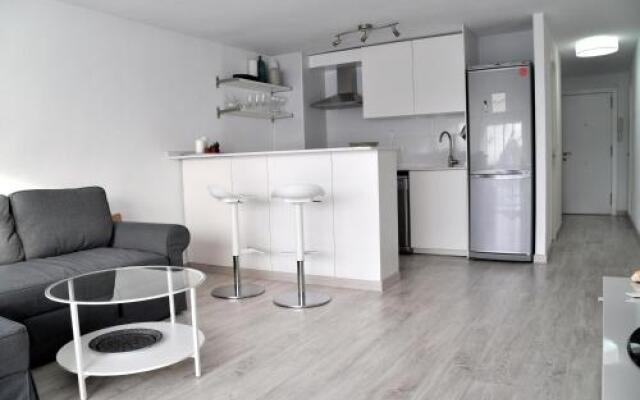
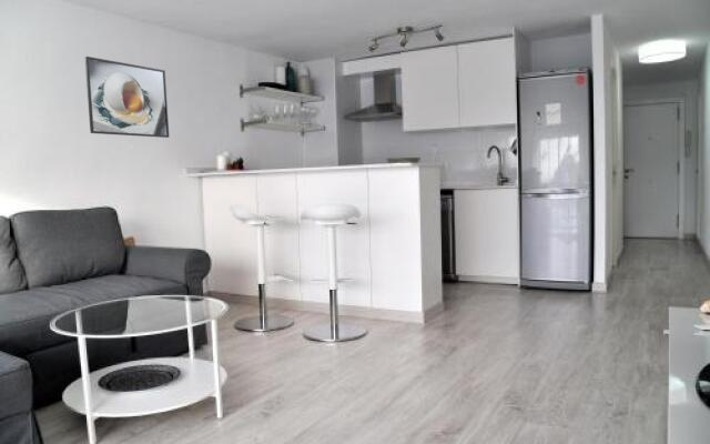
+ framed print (130, 99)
